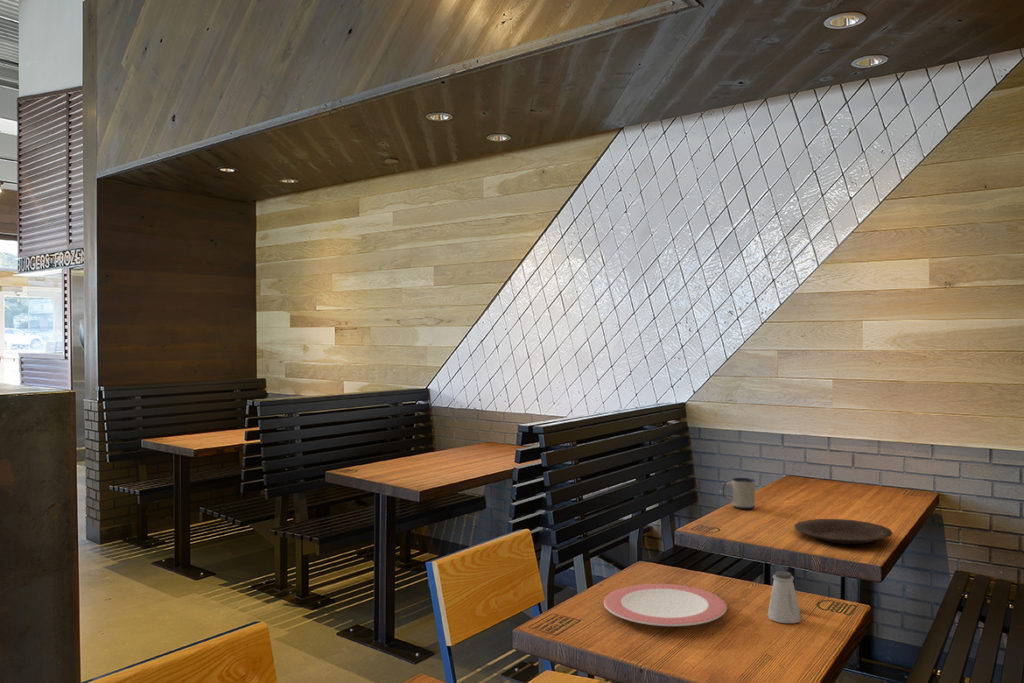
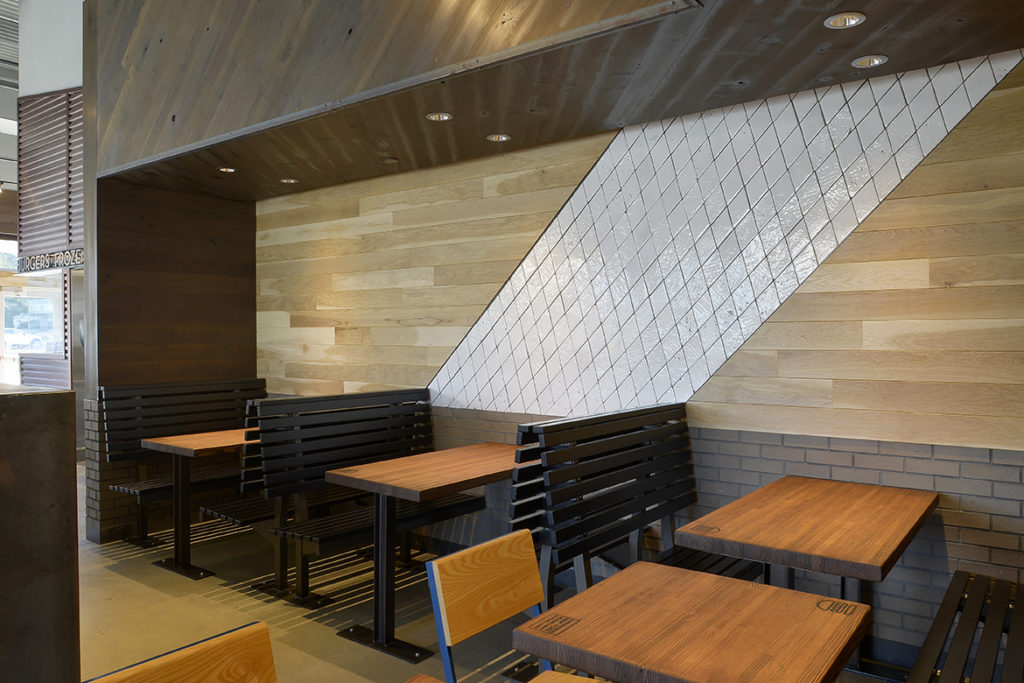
- plate (842, 533)
- plate (664, 606)
- mug (739, 493)
- saltshaker (783, 595)
